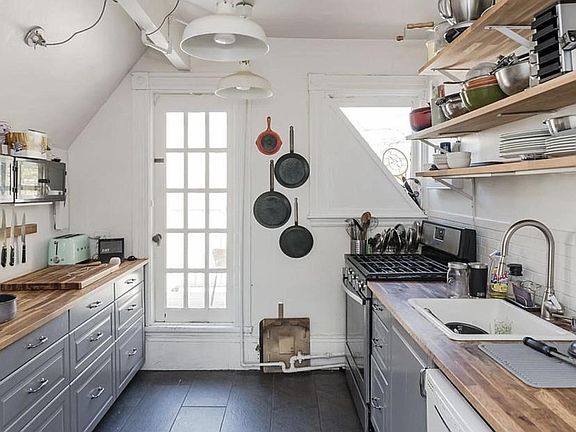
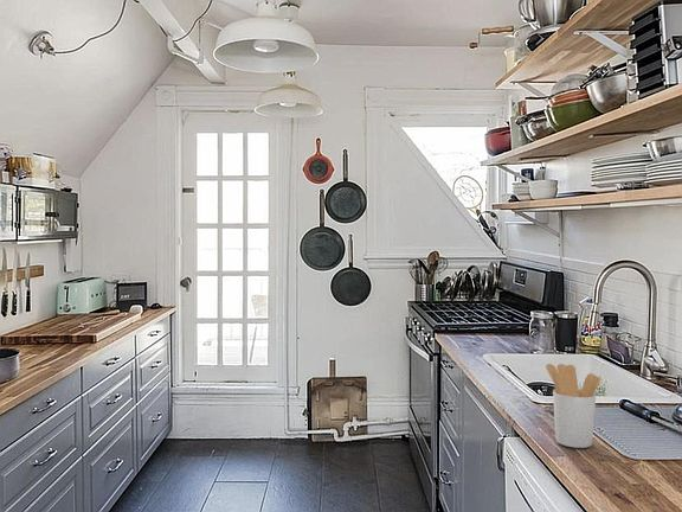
+ utensil holder (568, 402)
